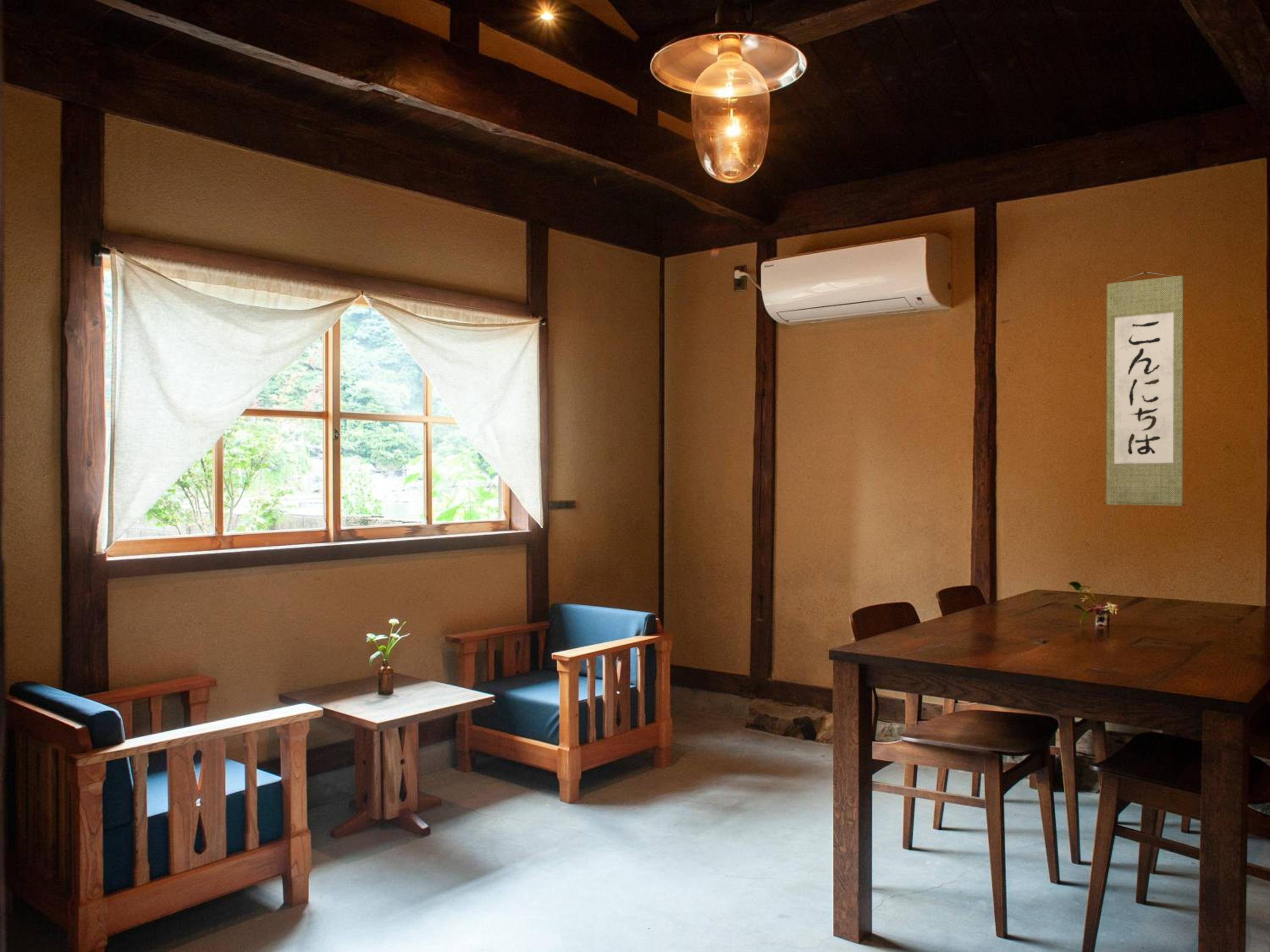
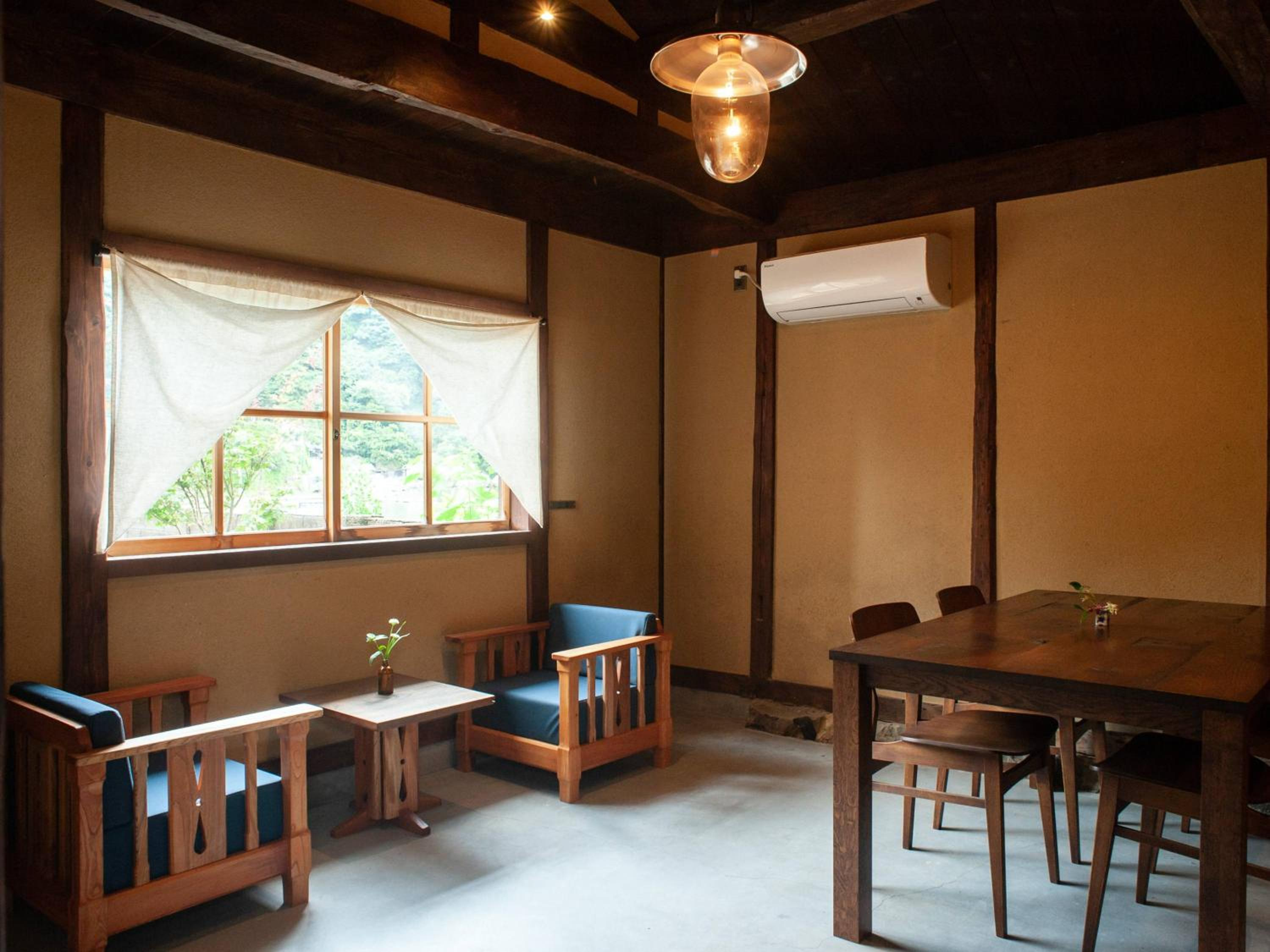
- wall scroll (1143, 388)
